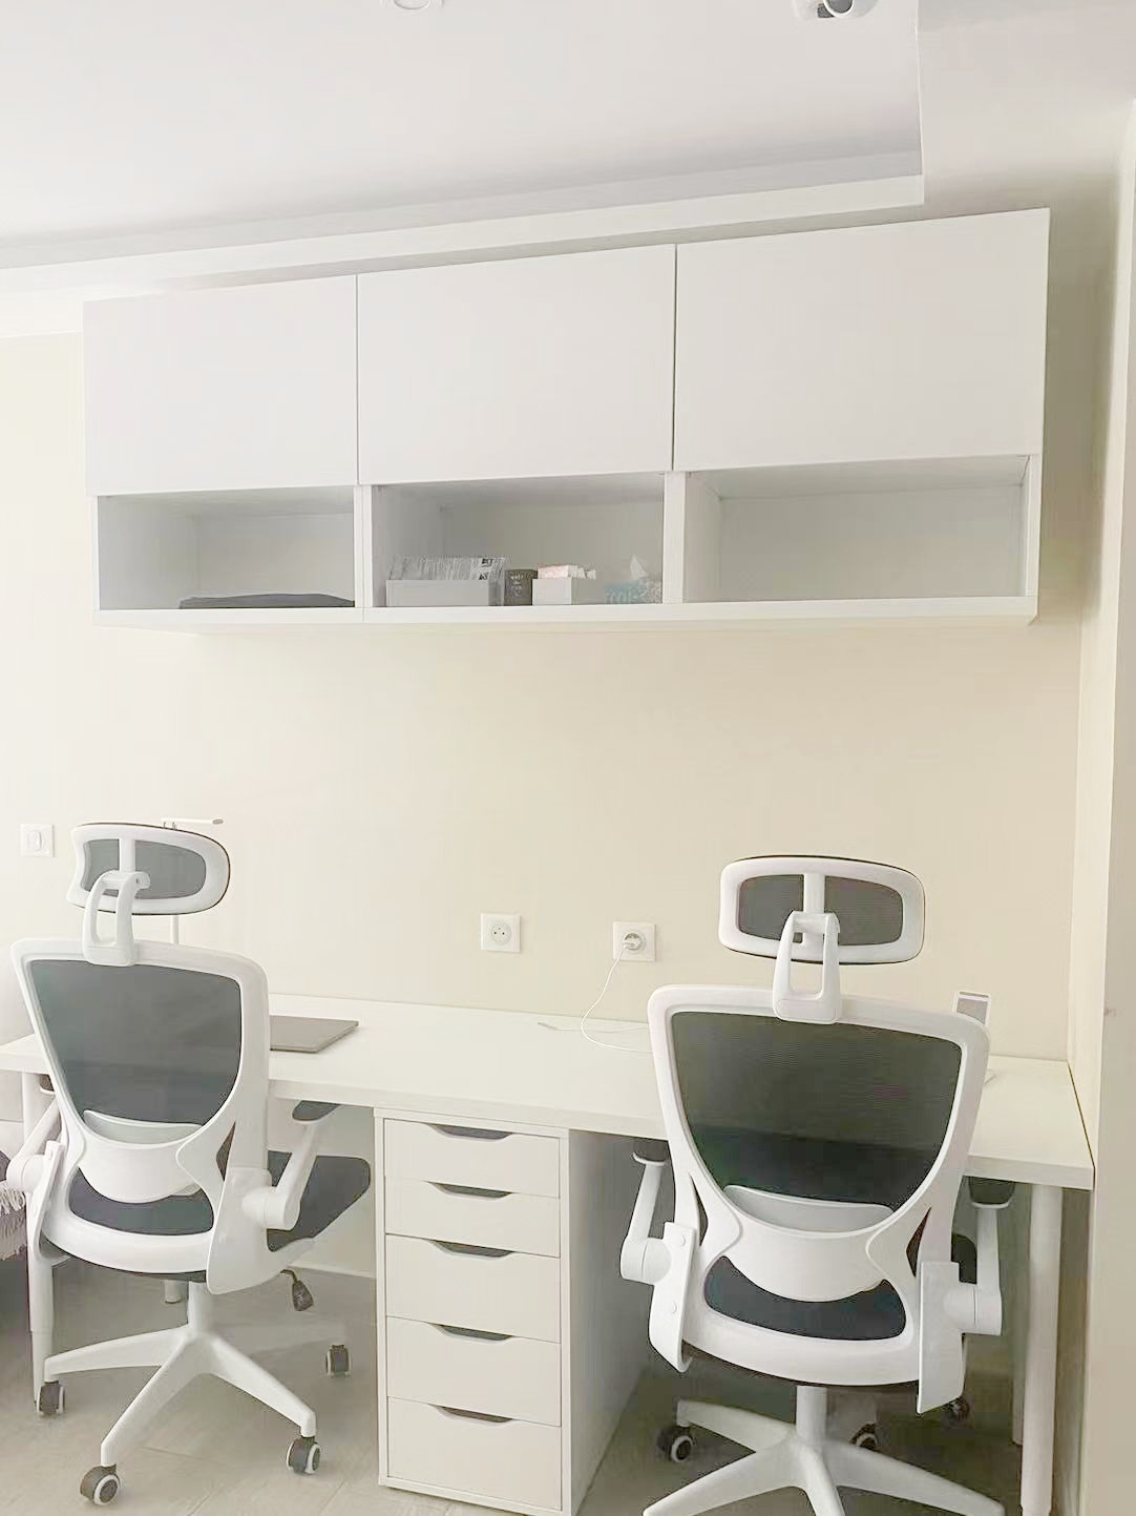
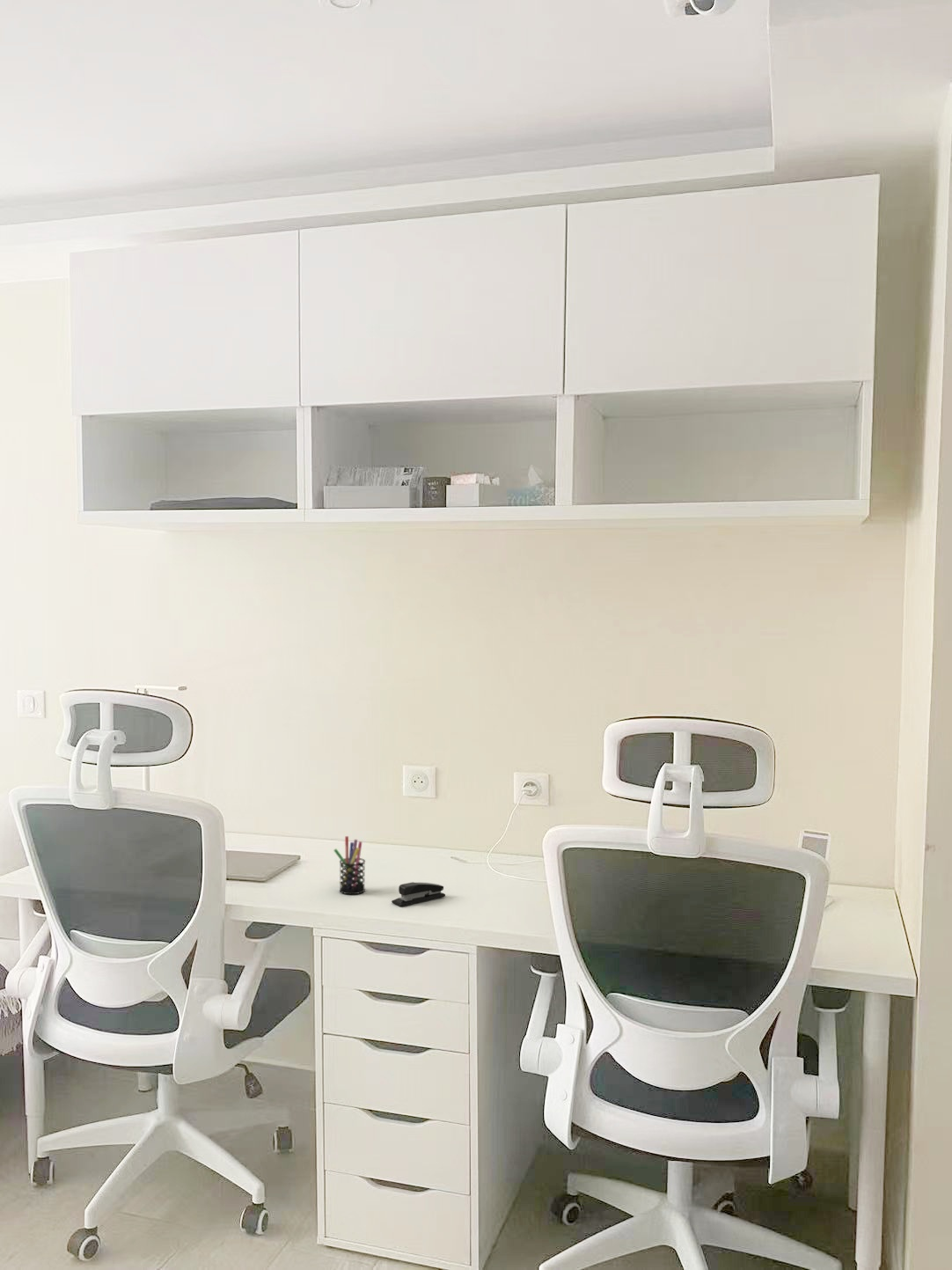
+ pen holder (348, 864)
+ stapler (419, 891)
